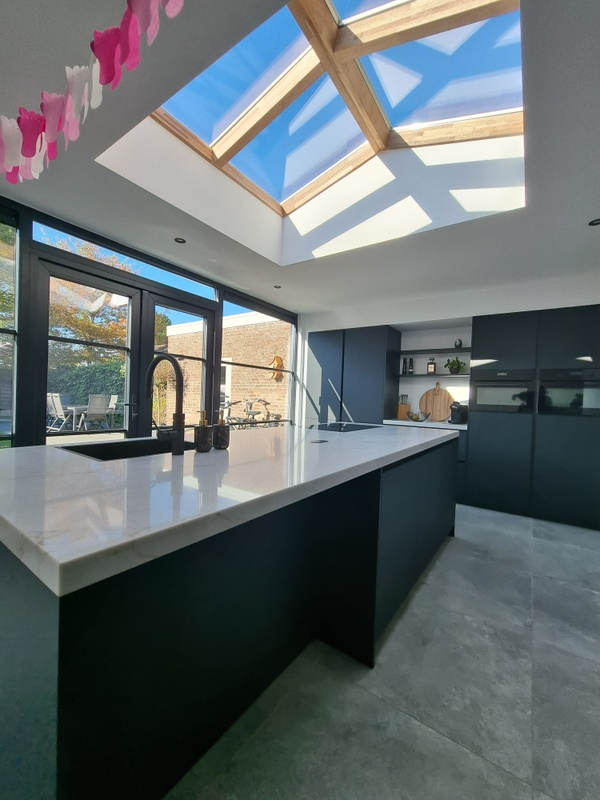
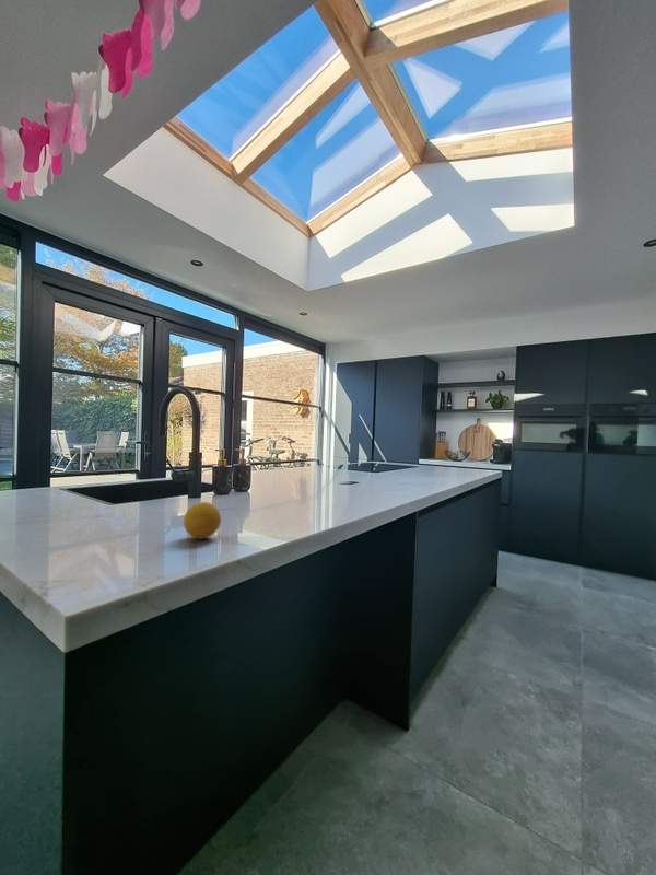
+ fruit (201, 520)
